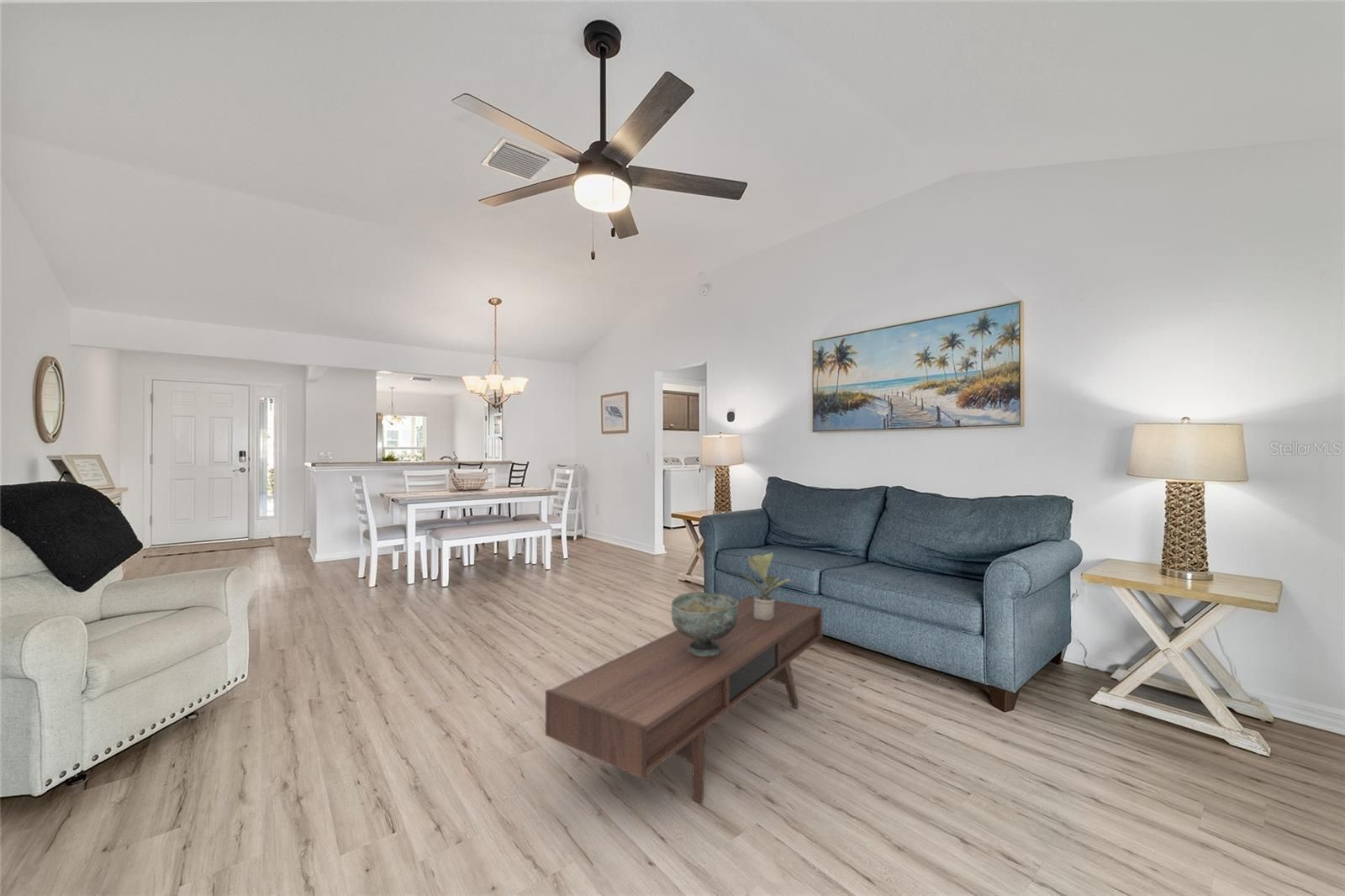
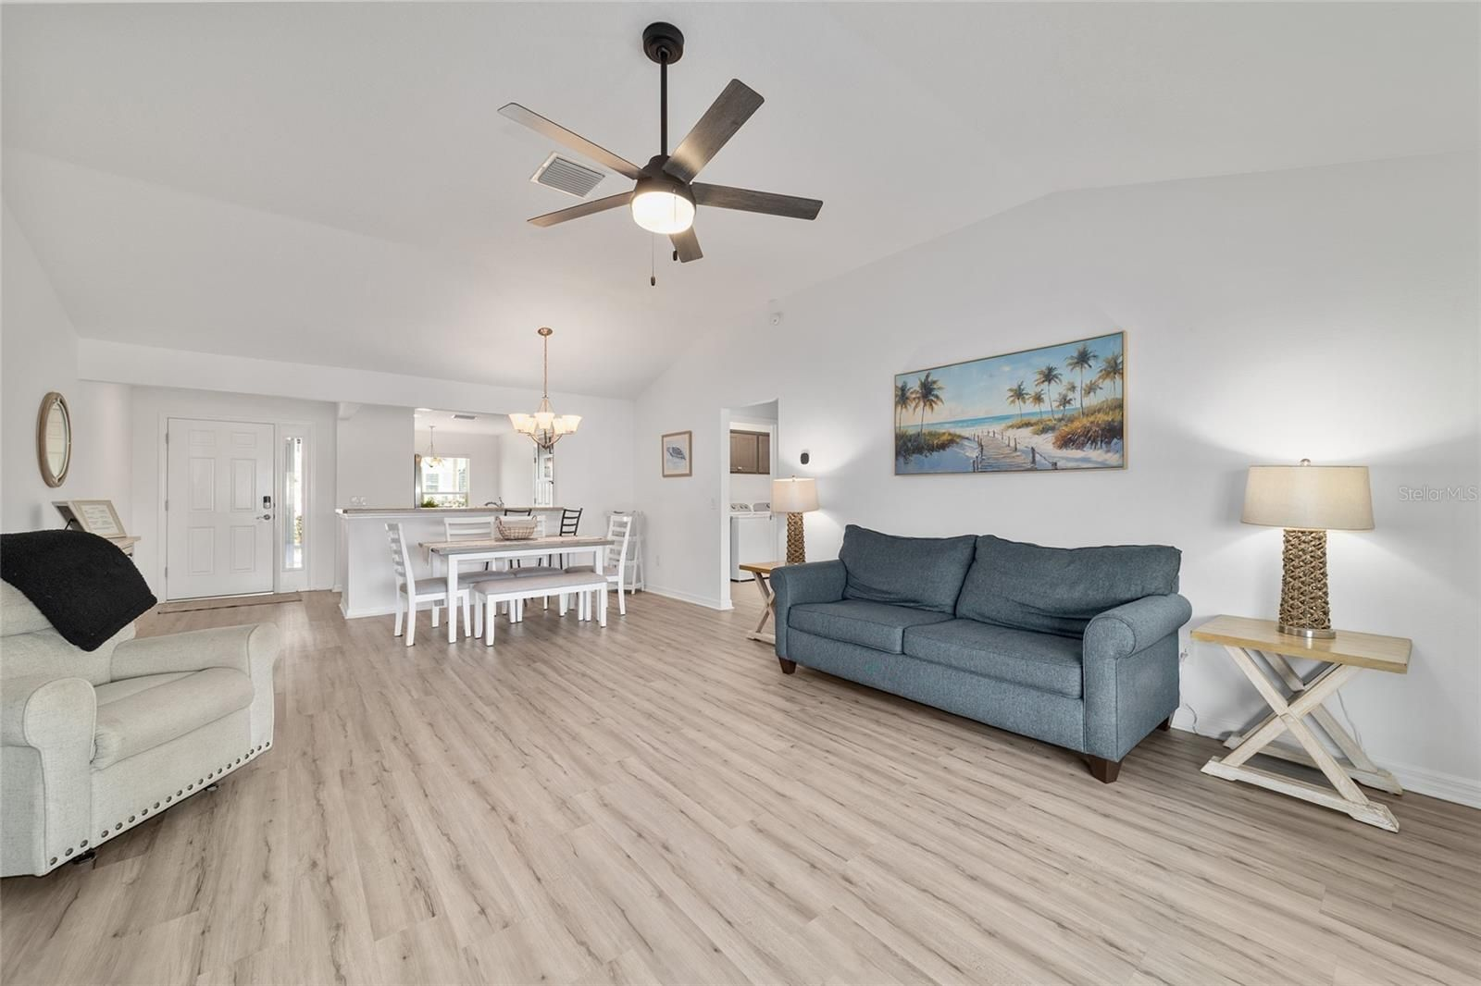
- potted plant (767, 582)
- coffee table (712, 686)
- decorative bowl (704, 624)
